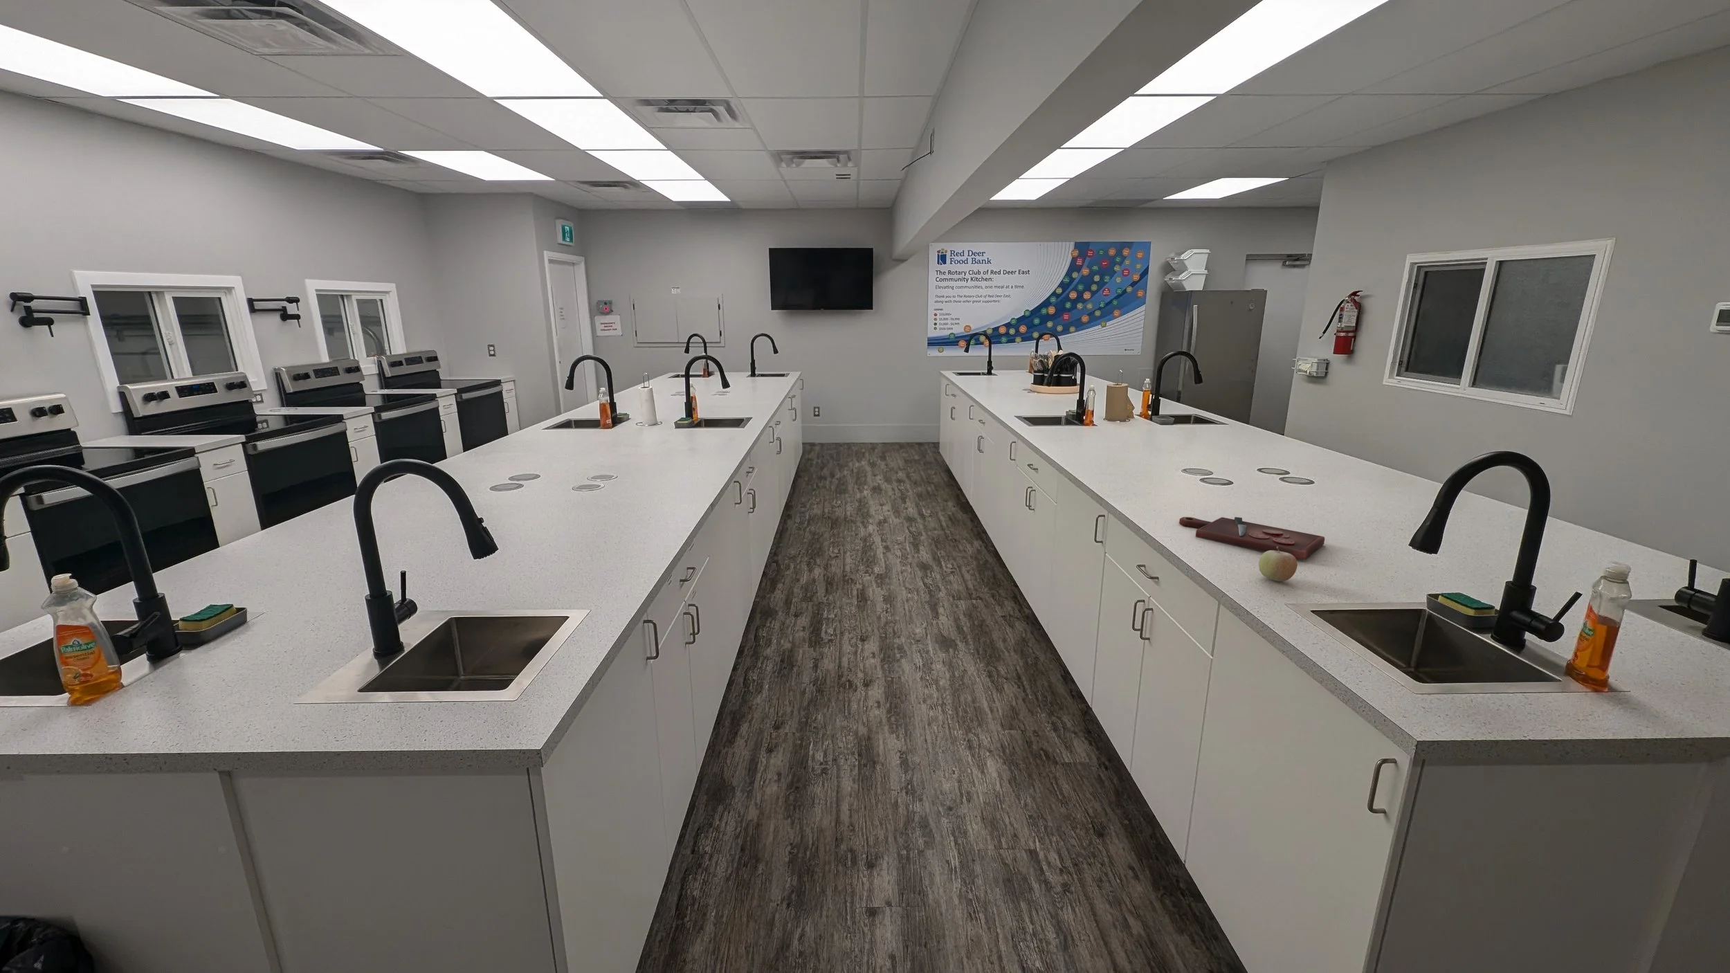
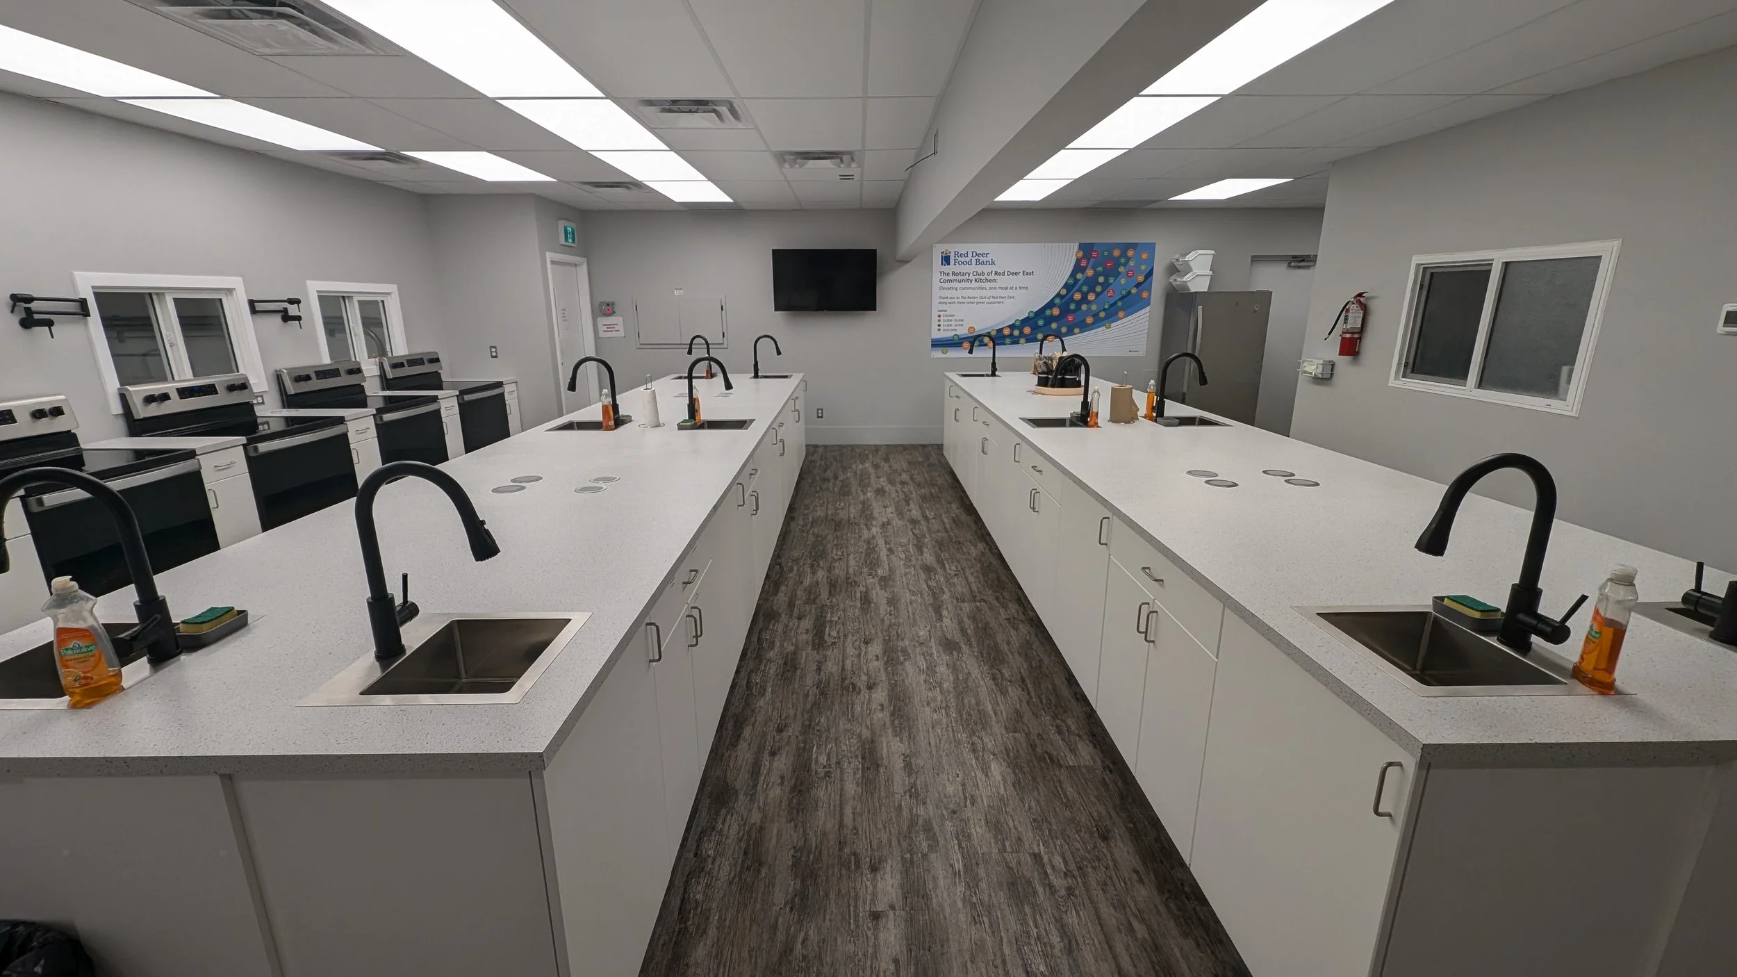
- fruit (1278, 563)
- cutting board (1252, 533)
